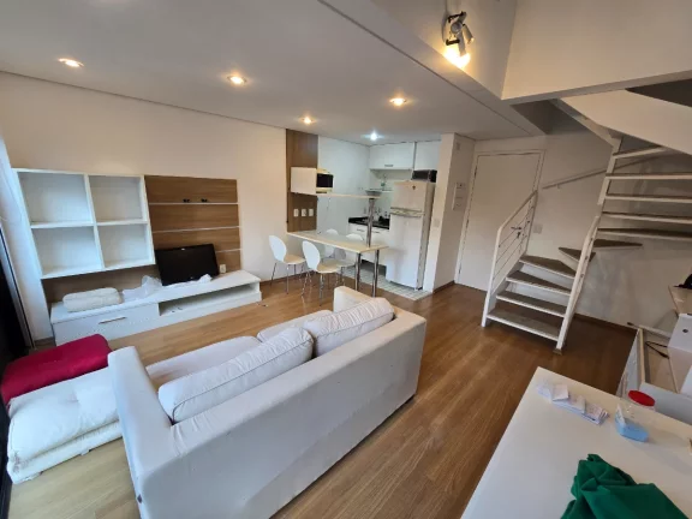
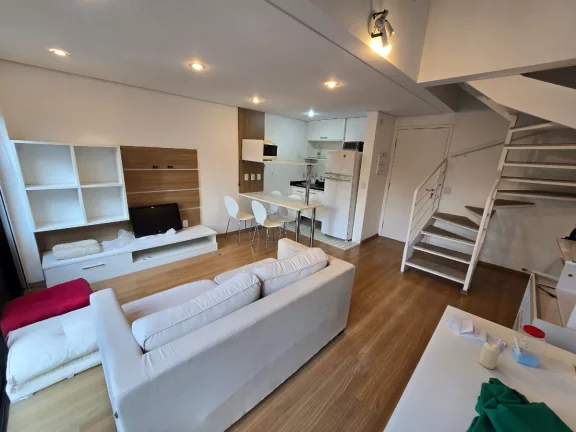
+ candle (489, 354)
